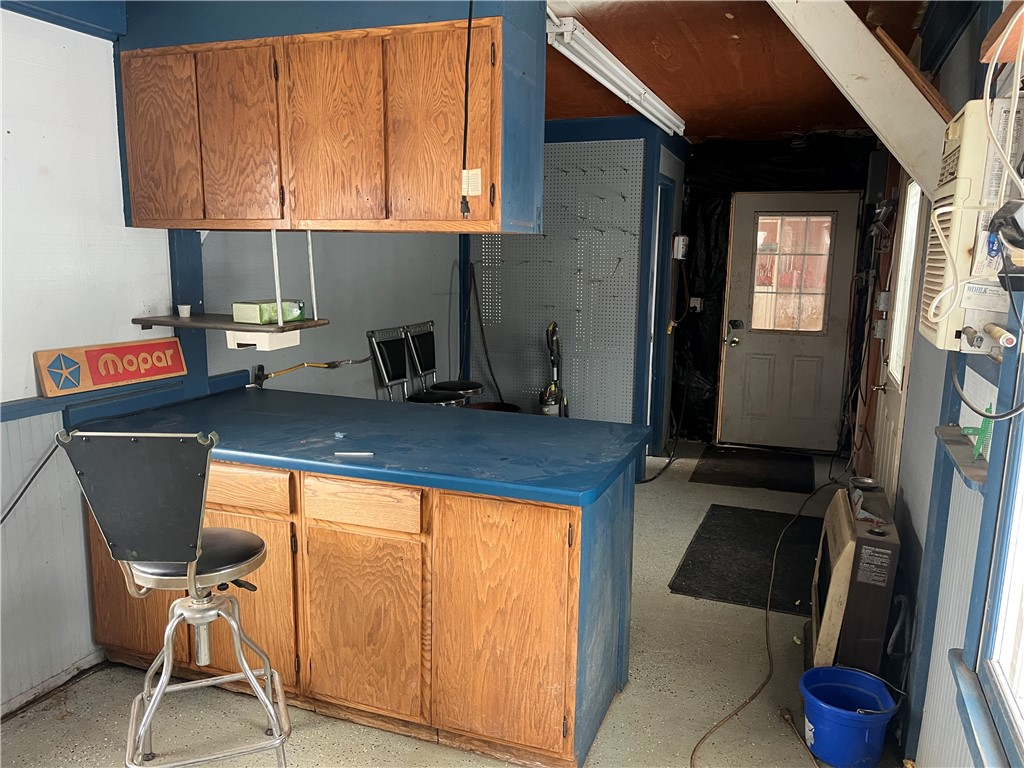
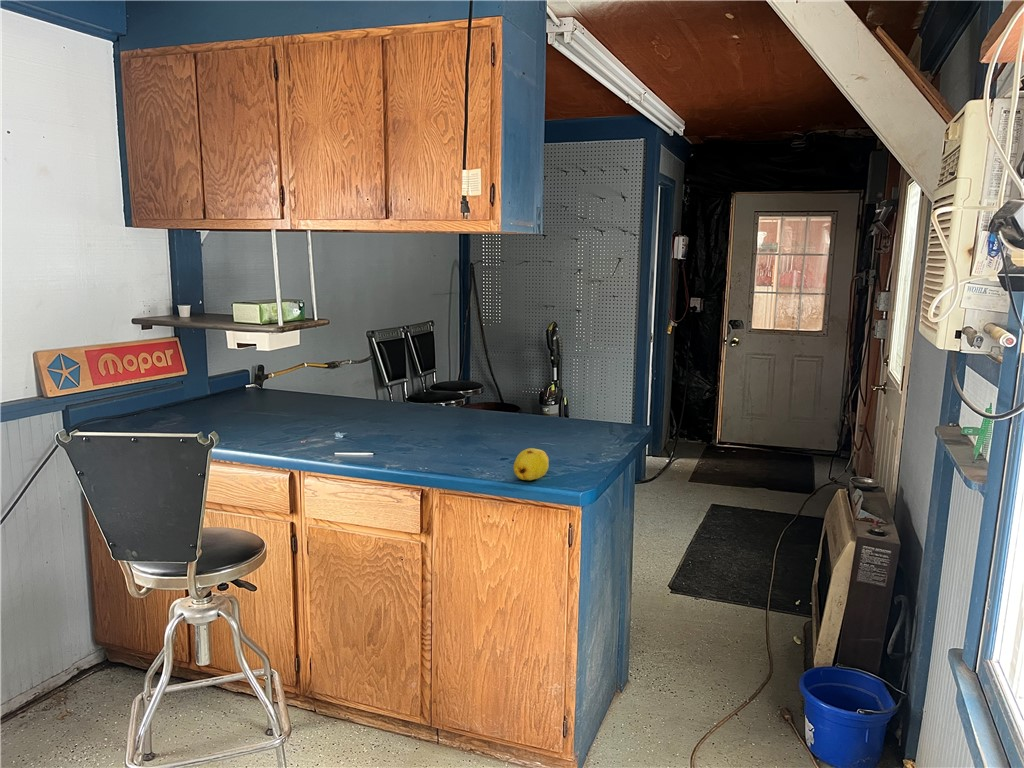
+ fruit (532, 463)
